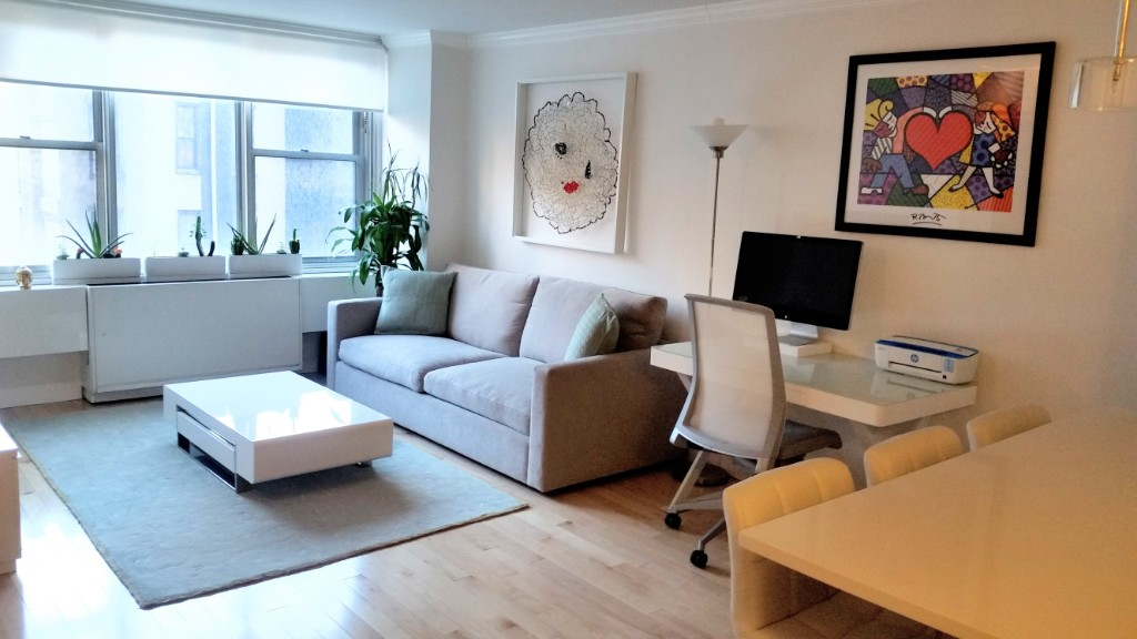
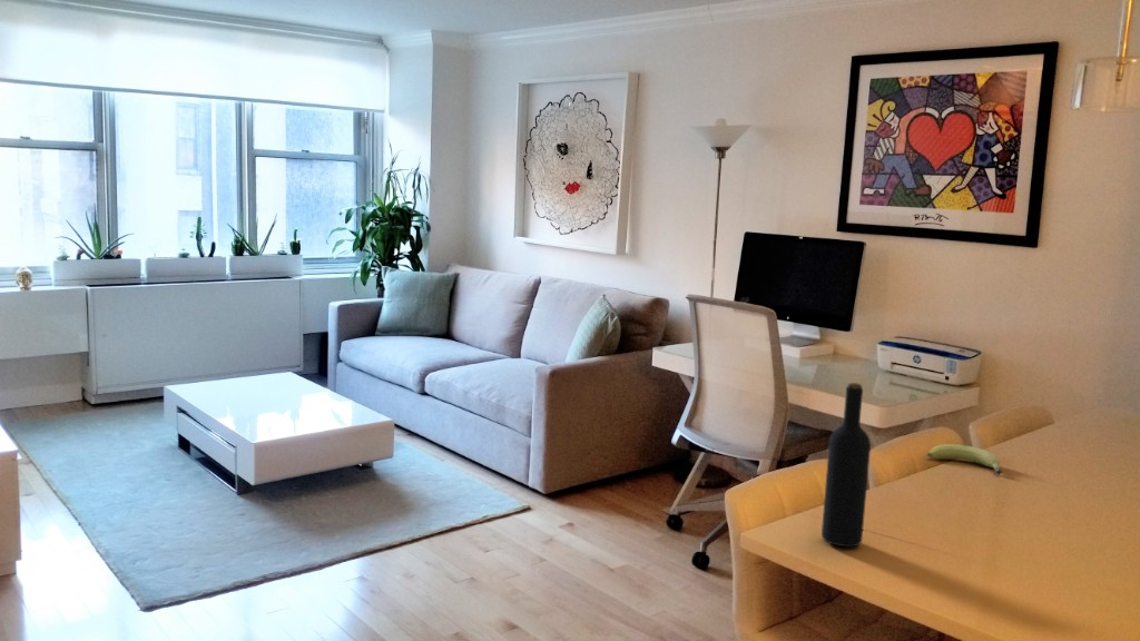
+ fruit (969, 456)
+ wine bottle (847, 463)
